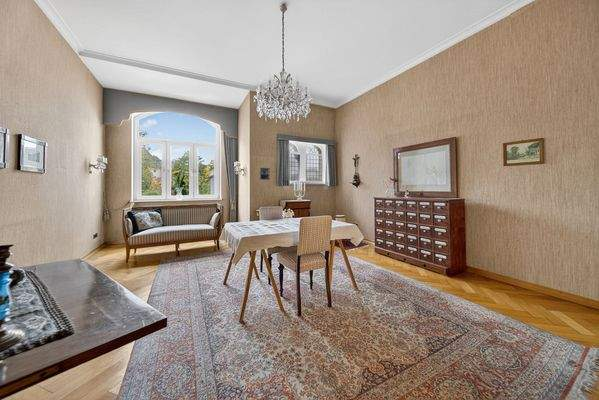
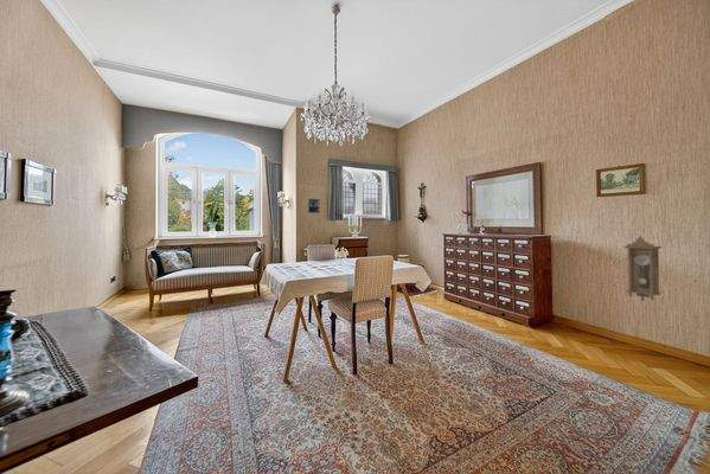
+ pendulum clock (642, 268)
